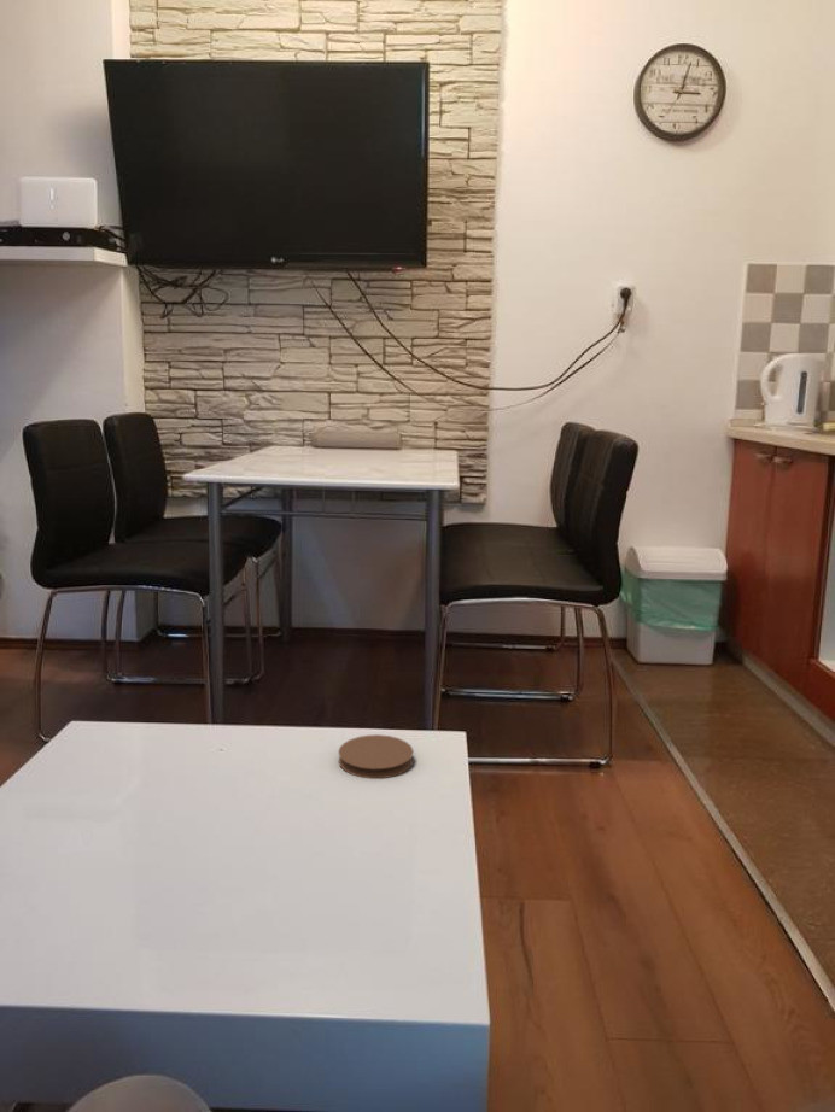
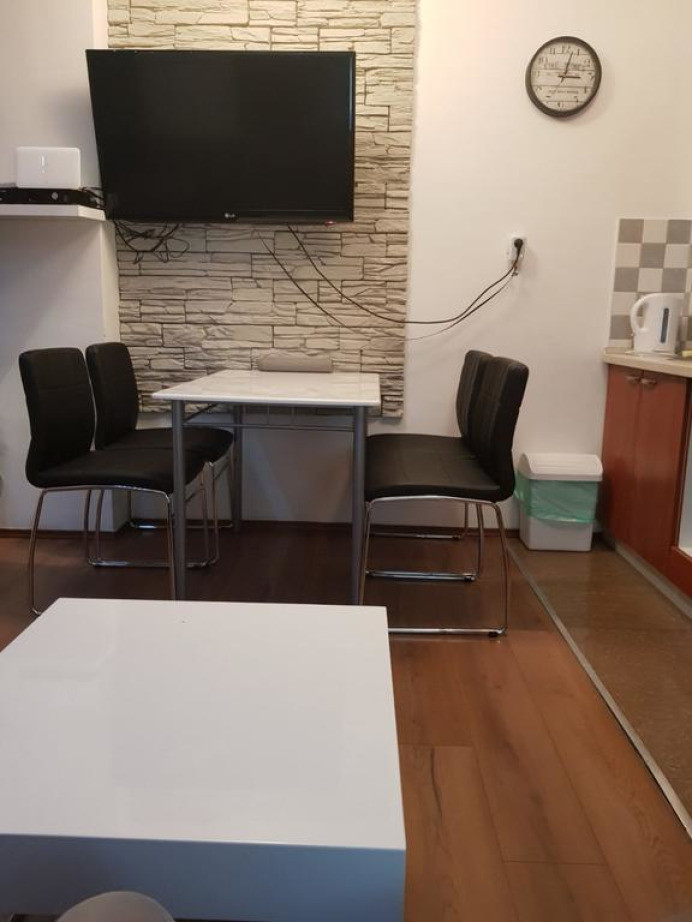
- coaster (375, 755)
